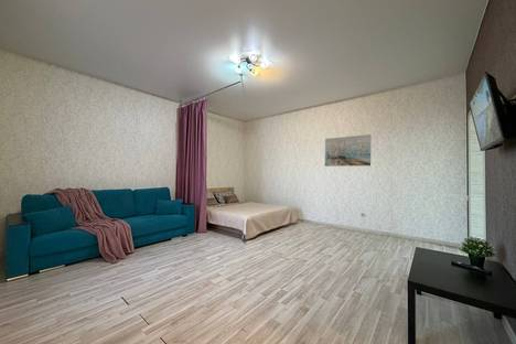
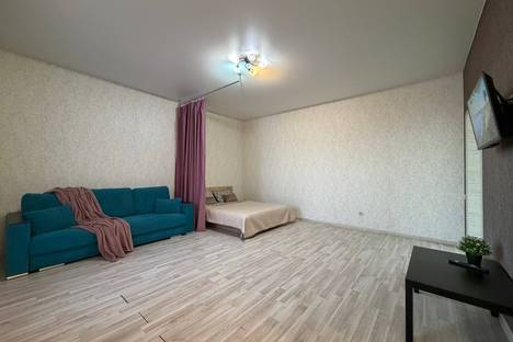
- wall art (346, 151)
